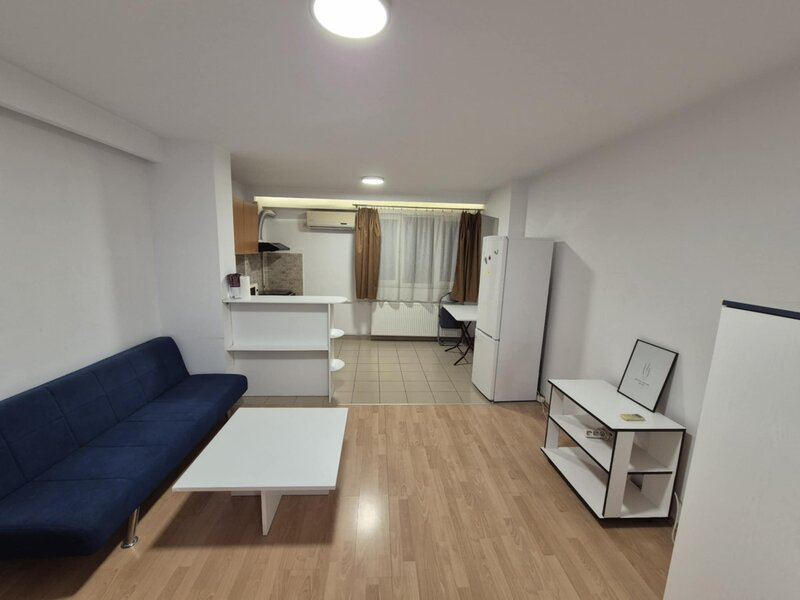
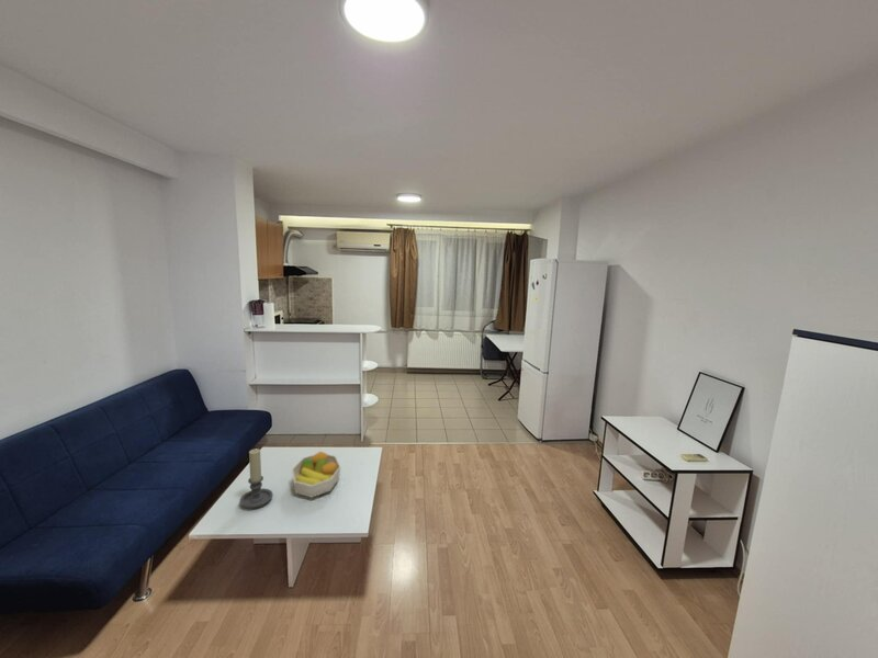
+ fruit bowl (316, 472)
+ candle holder (256, 474)
